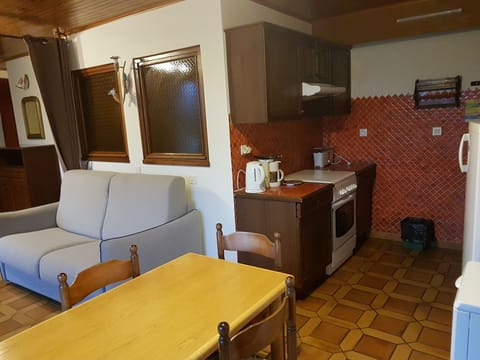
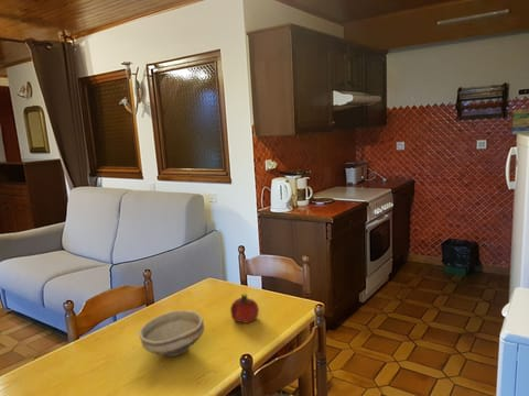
+ fruit (244, 306)
+ bowl (172, 337)
